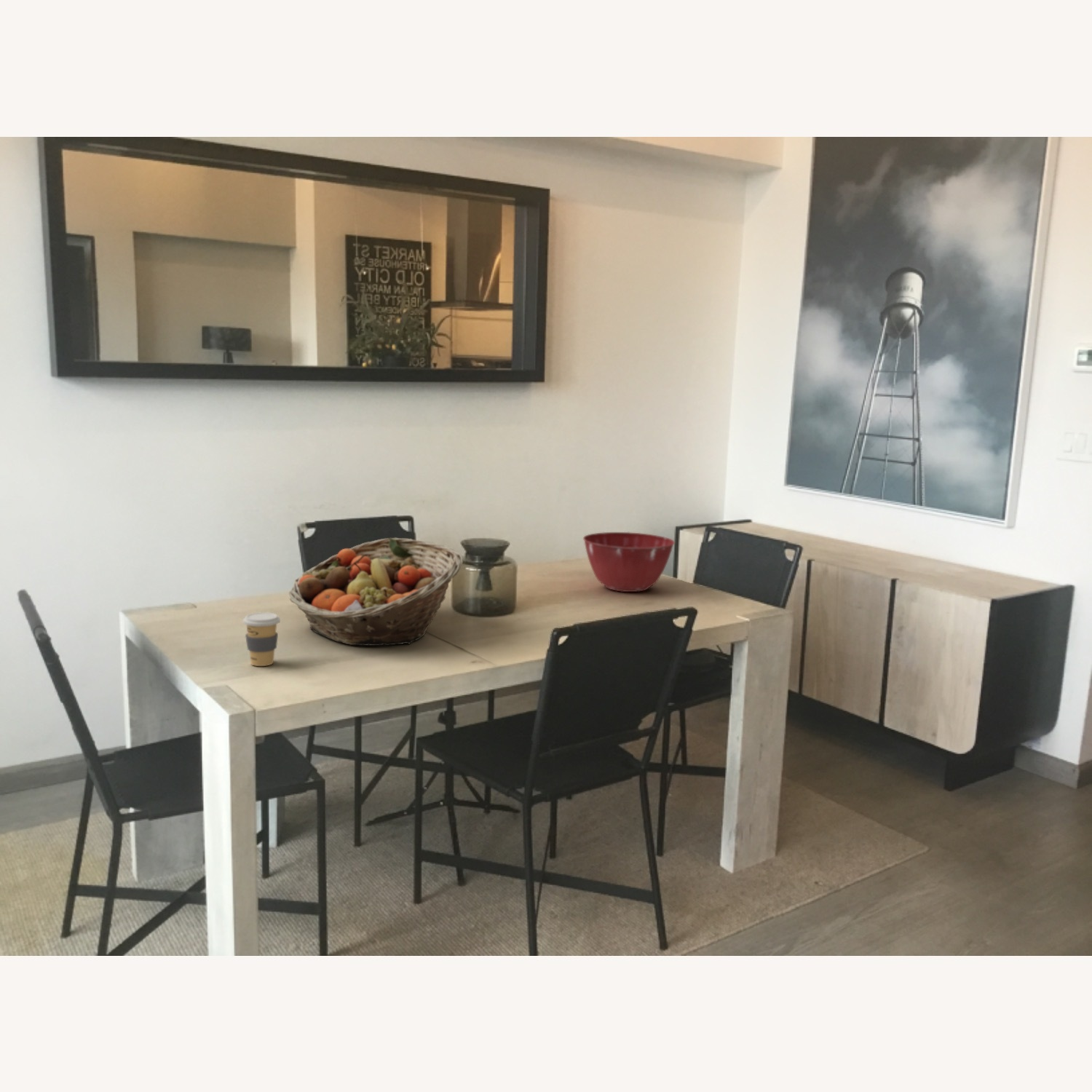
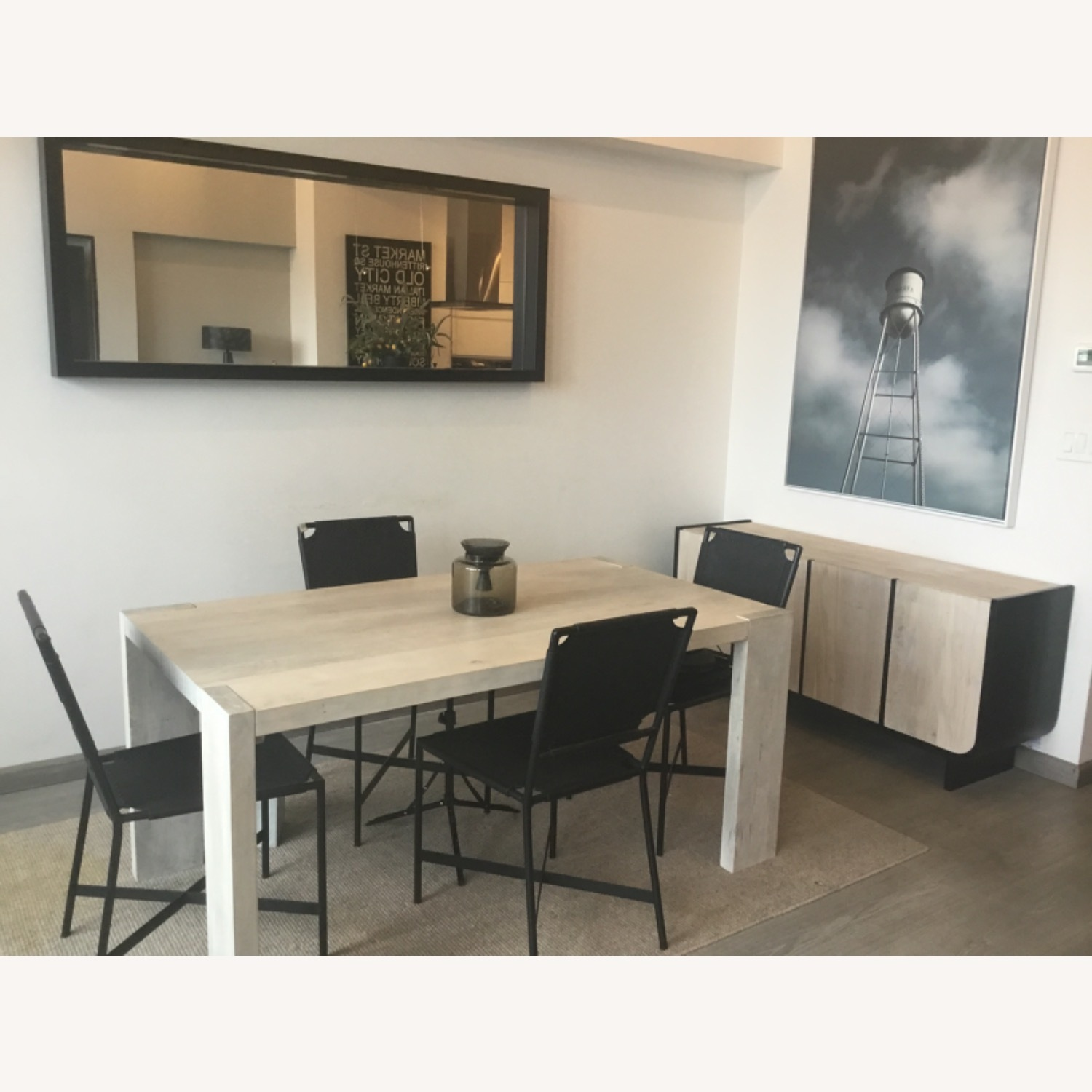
- fruit basket (376, 589)
- coffee cup (261, 639)
- mixing bowl (628, 563)
